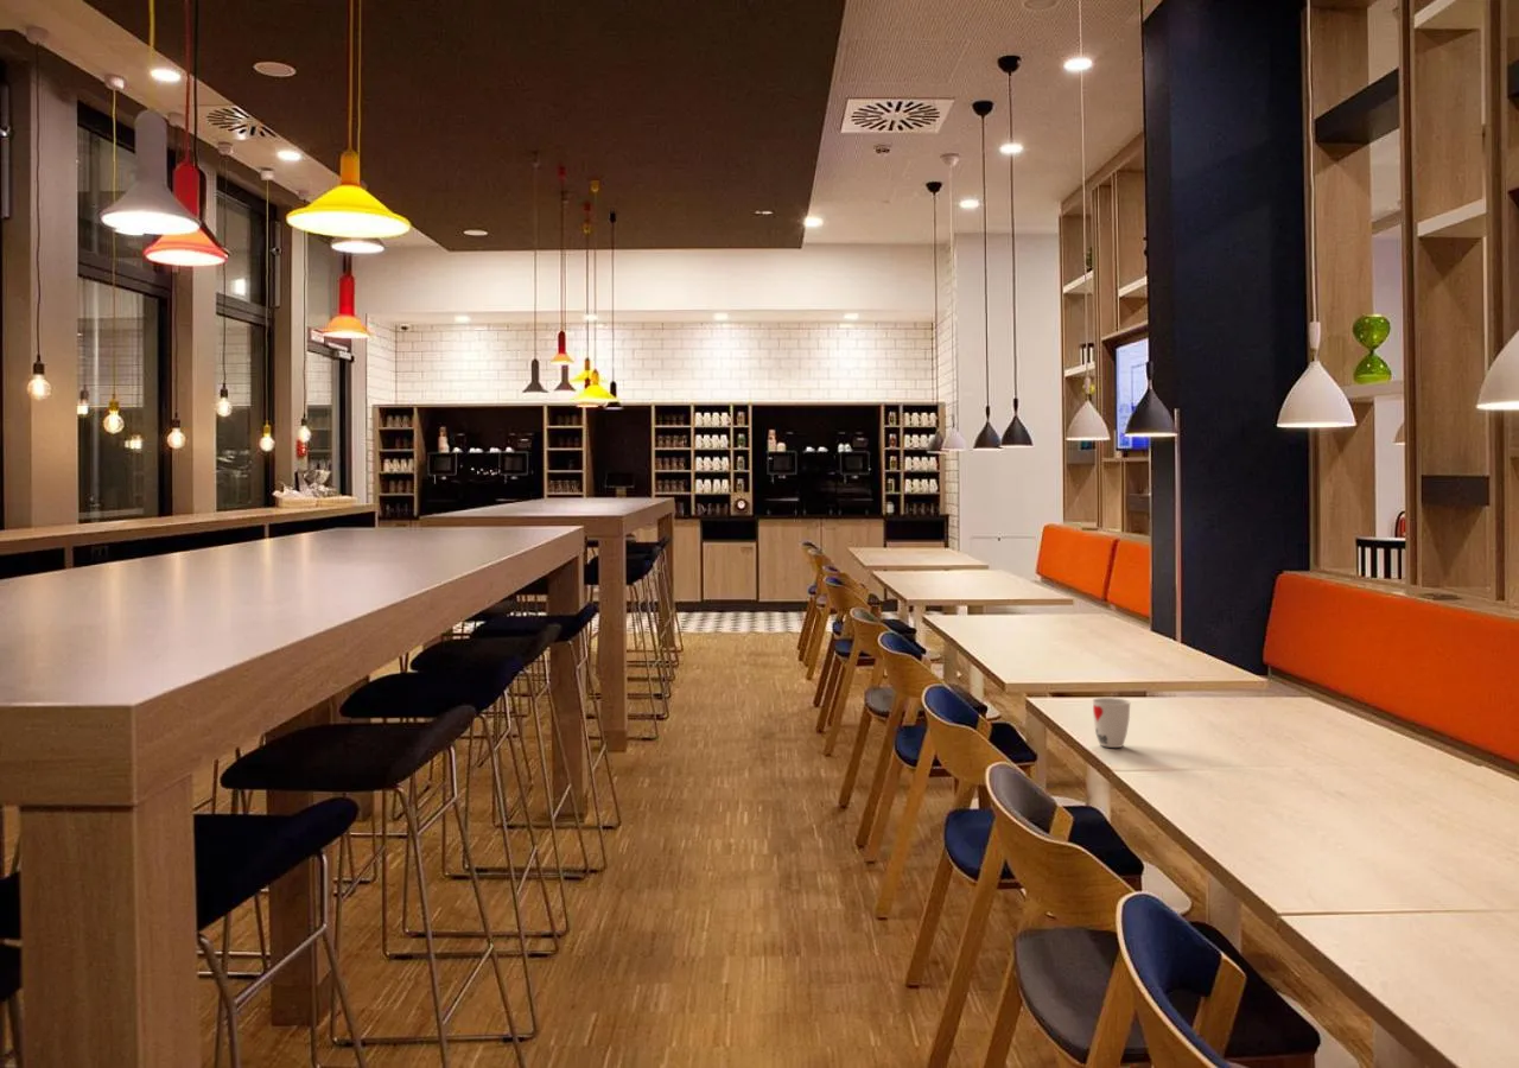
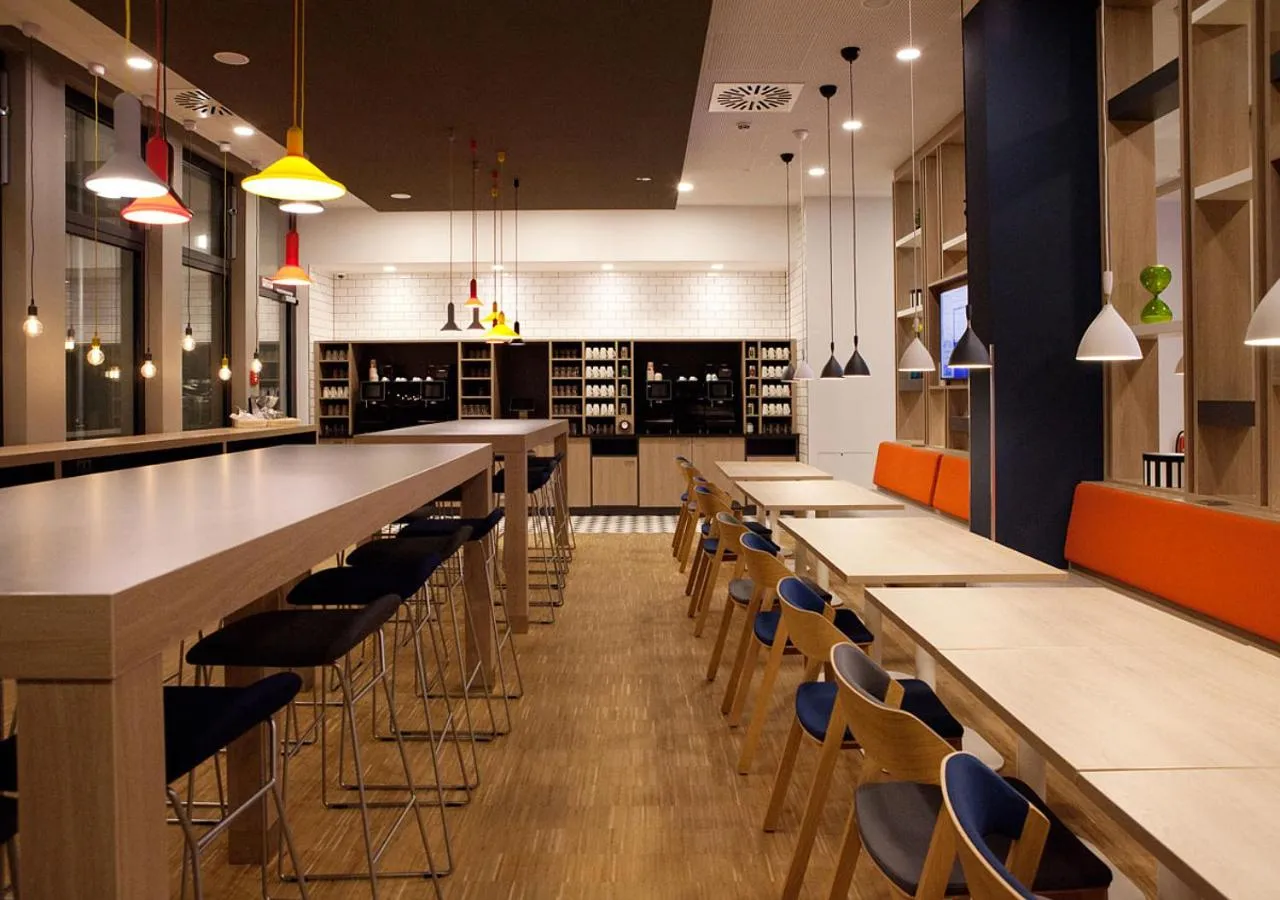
- cup (1111, 723)
